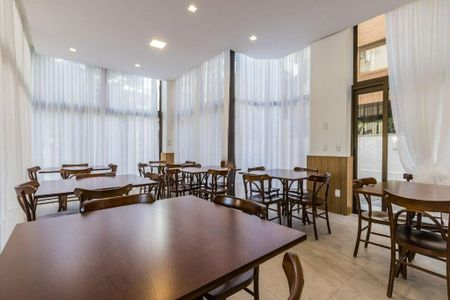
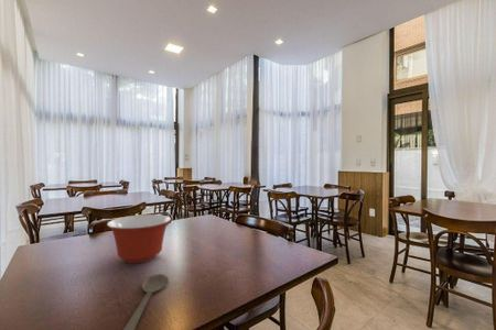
+ mixing bowl (140, 239)
+ wooden spoon (145, 298)
